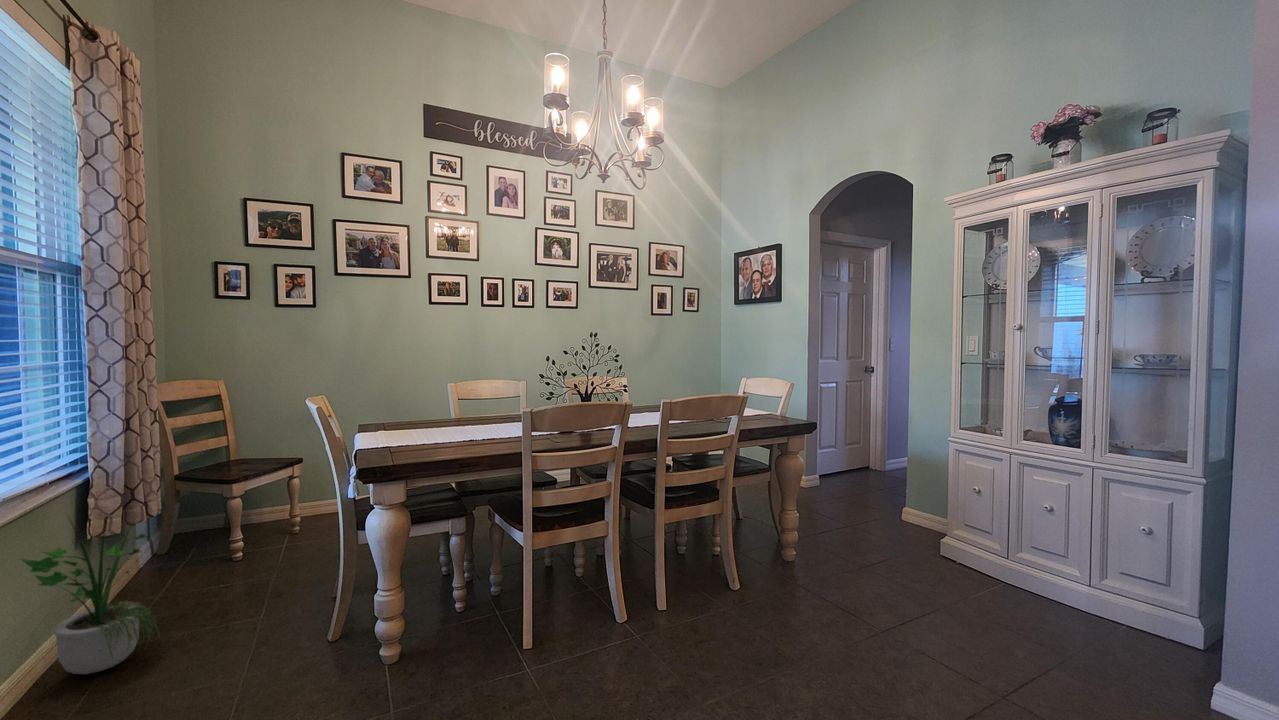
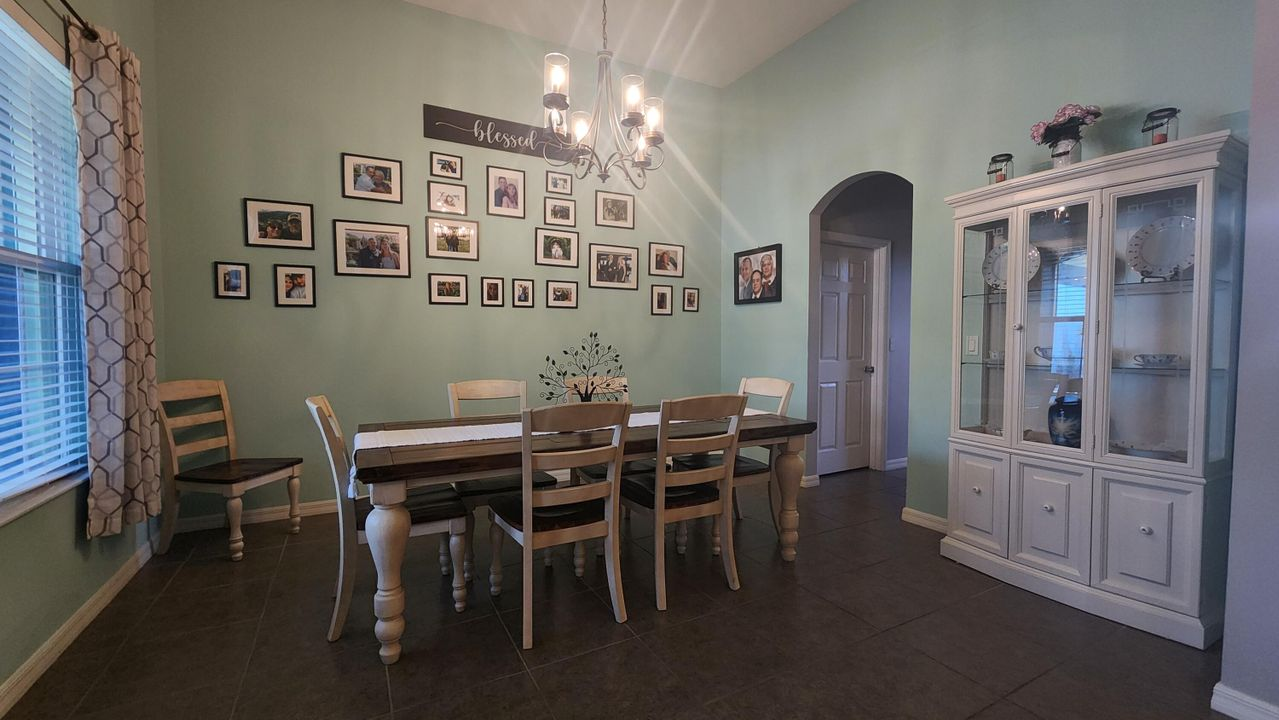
- potted plant (105, 576)
